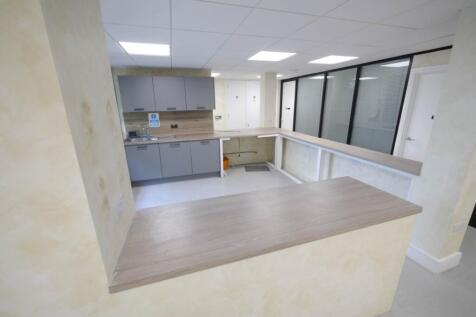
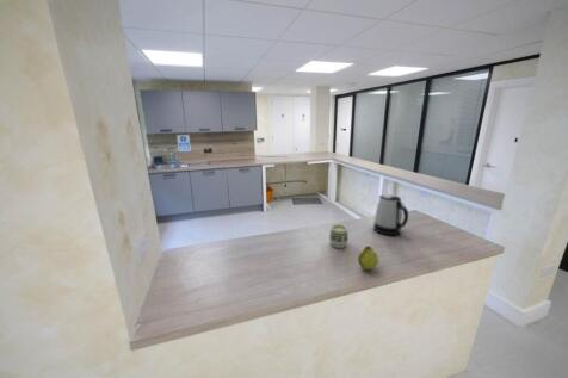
+ fruit (368, 256)
+ kettle (391, 213)
+ cup (338, 236)
